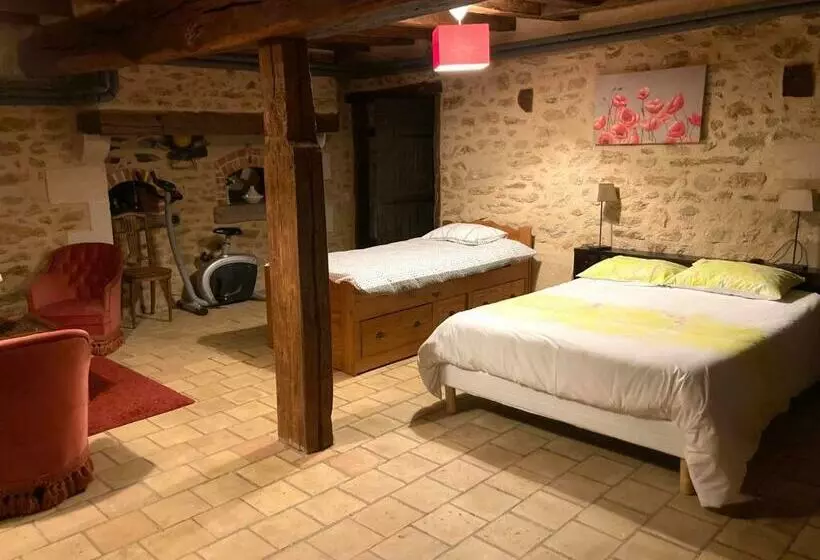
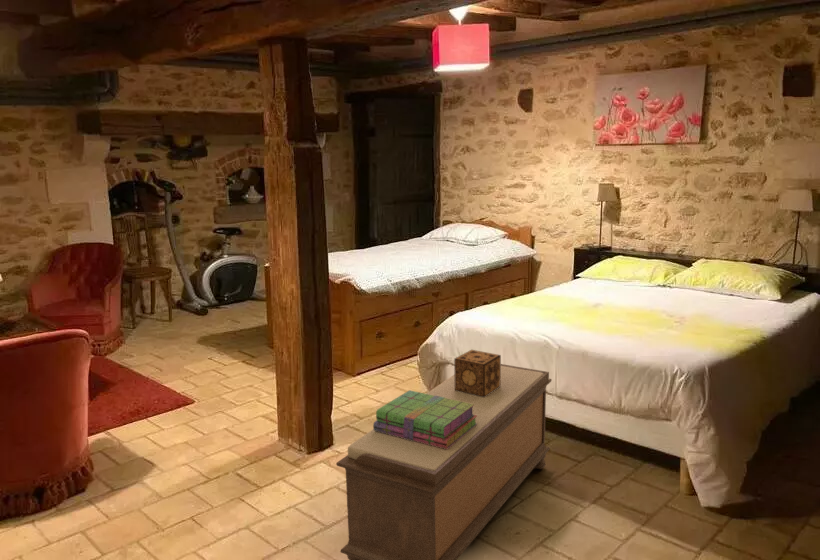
+ decorative box (477, 372)
+ stack of books (425, 417)
+ bench (459, 459)
